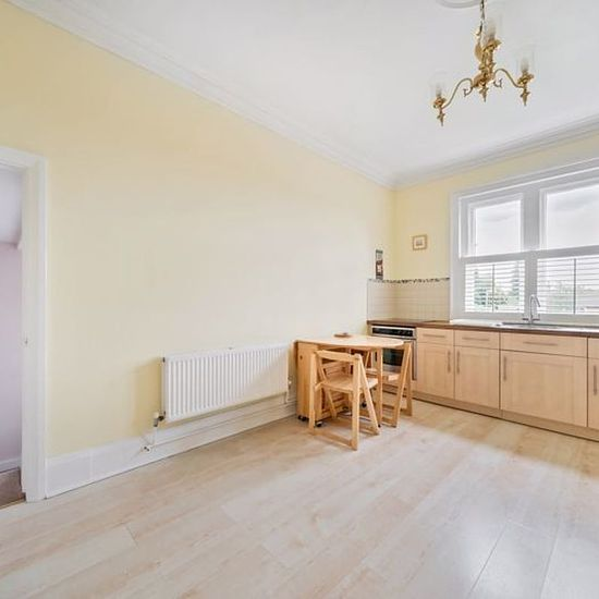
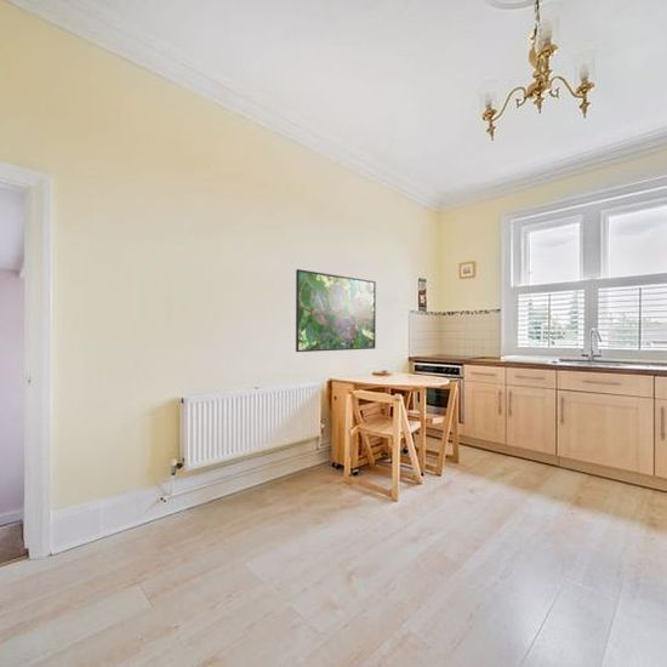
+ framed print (340, 313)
